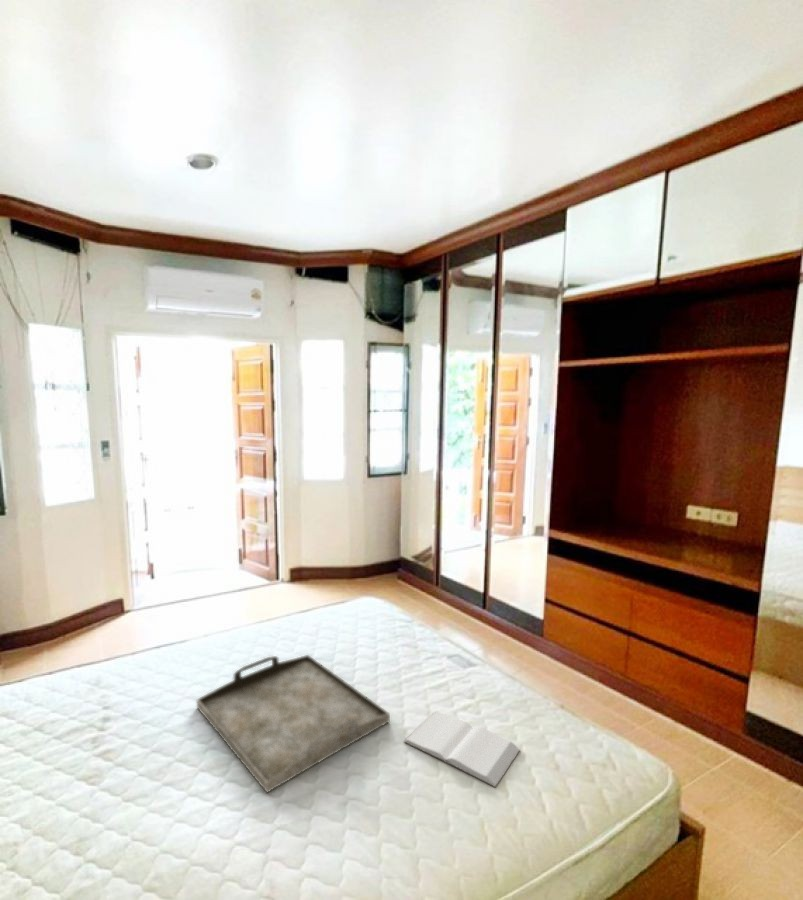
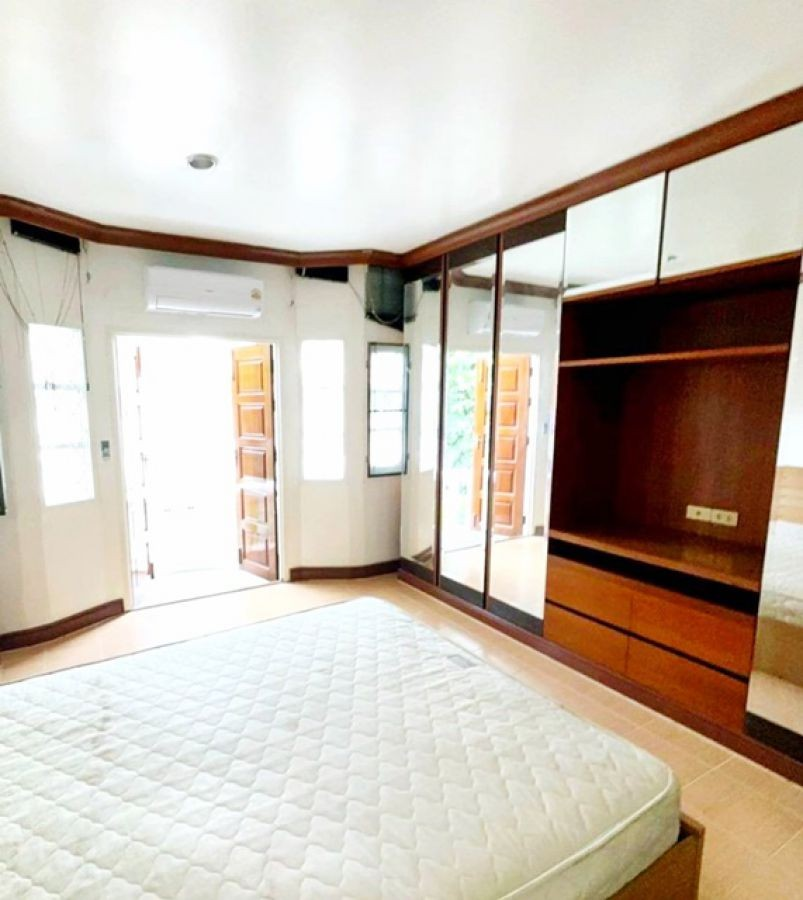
- serving tray (291, 702)
- book (461, 742)
